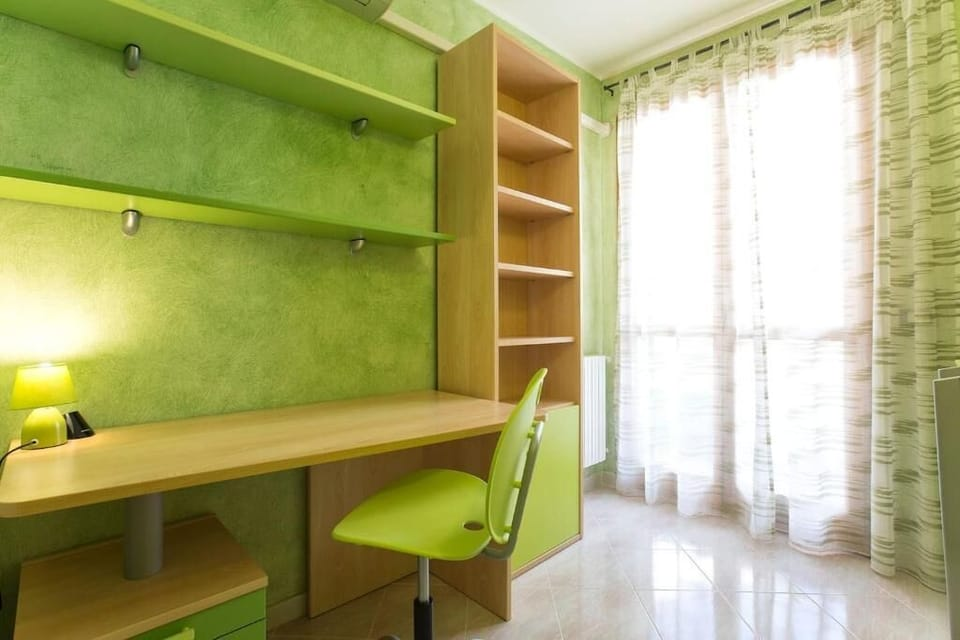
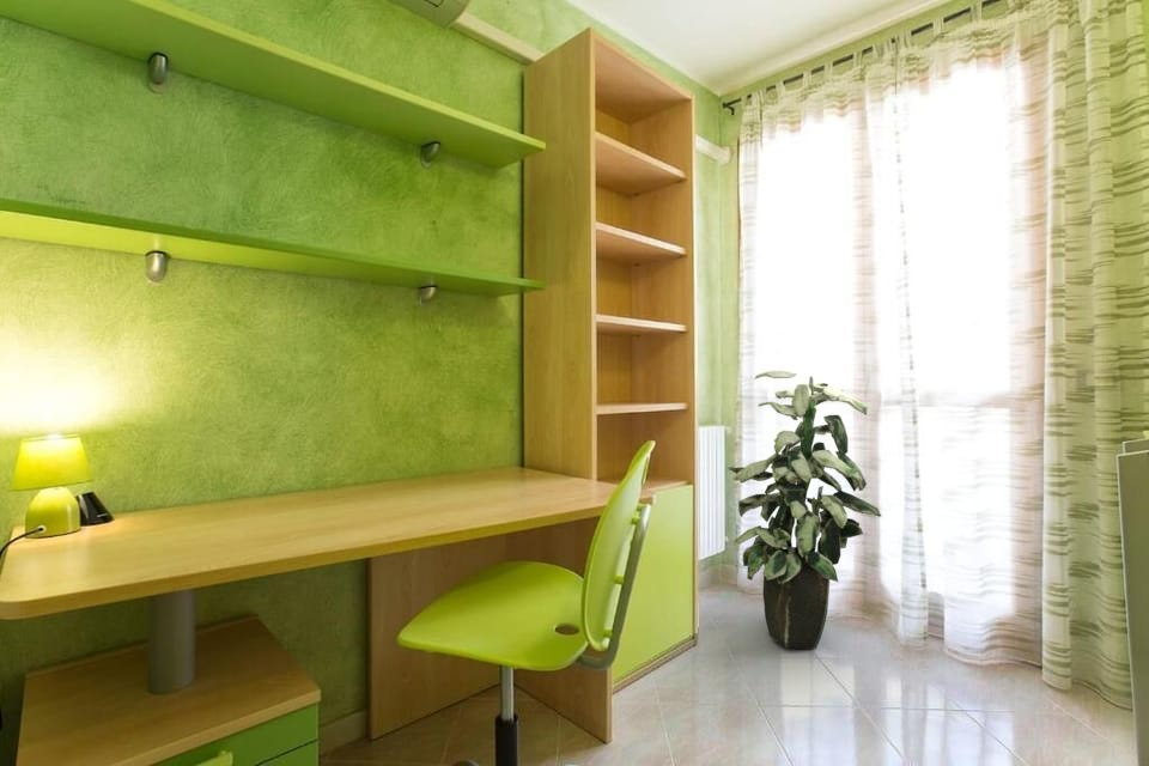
+ indoor plant (794, 503)
